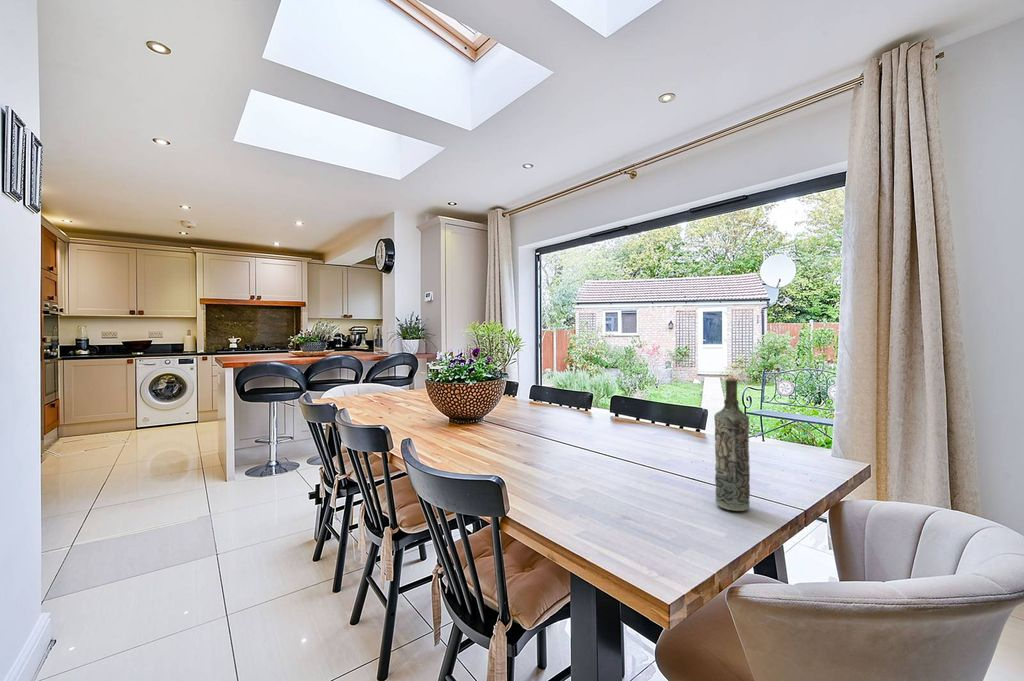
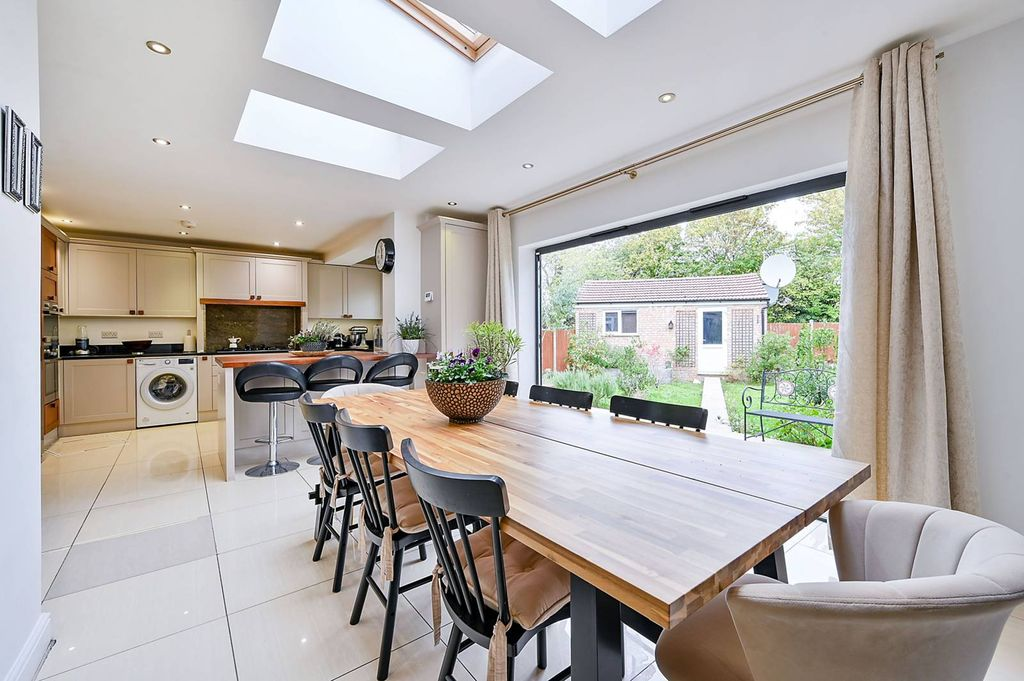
- bottle (731, 442)
